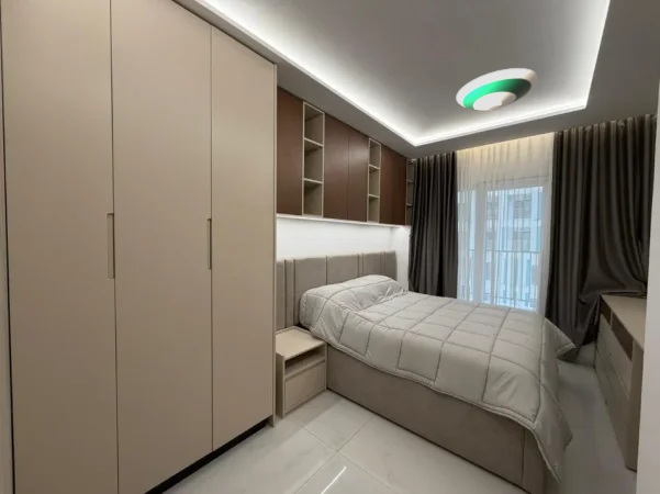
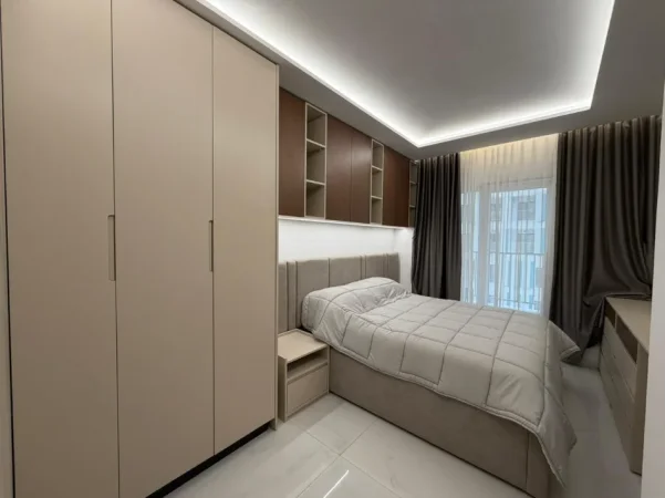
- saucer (494, 99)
